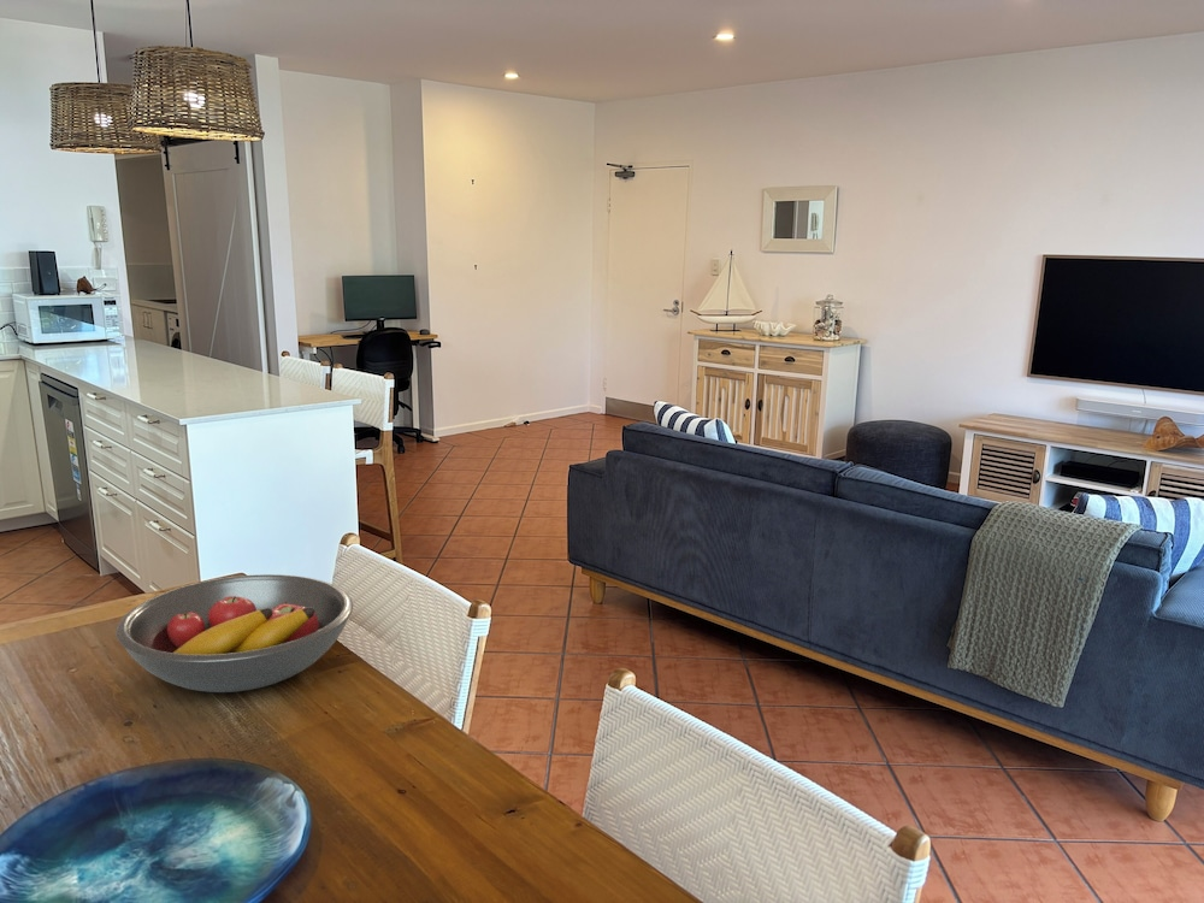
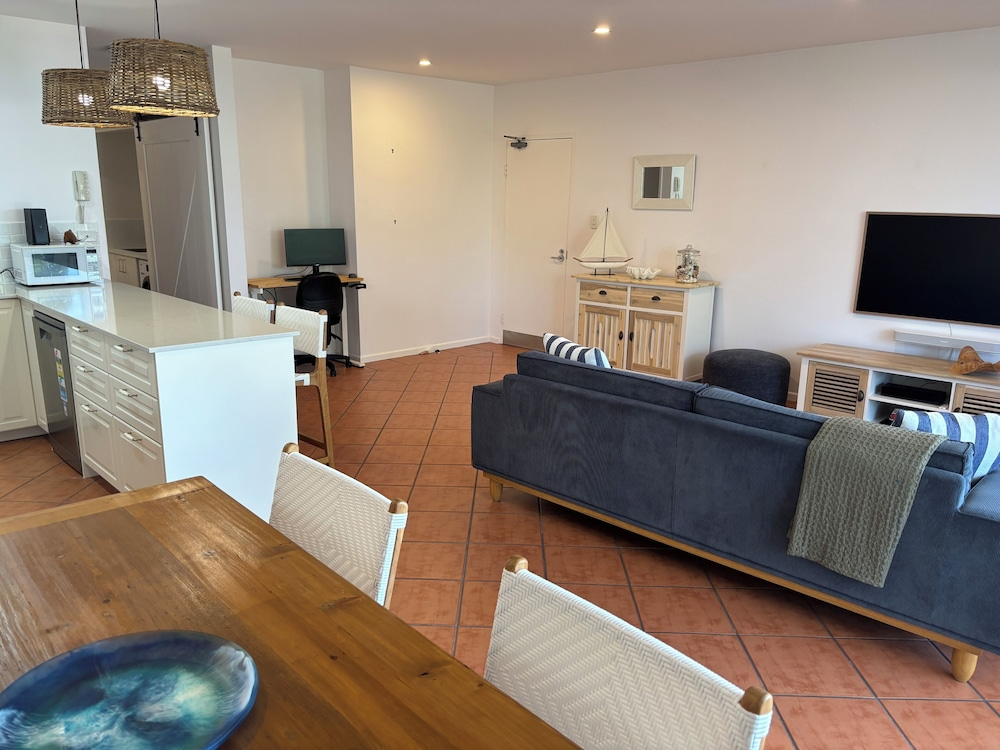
- fruit bowl (241, 632)
